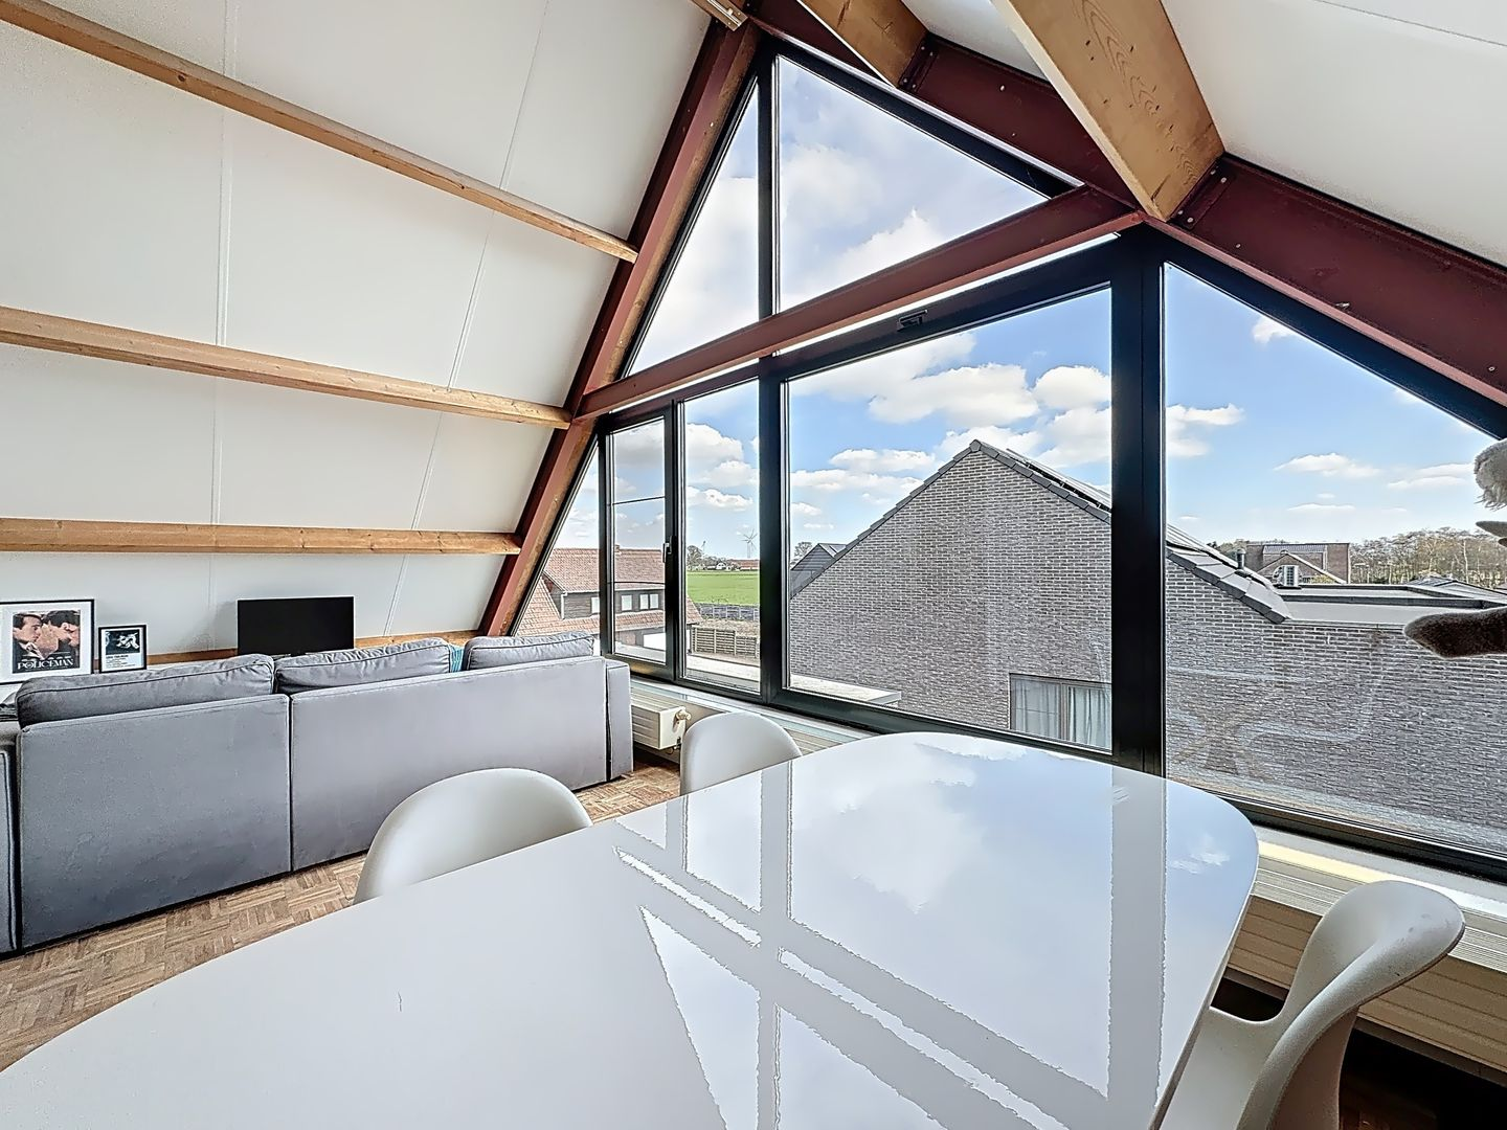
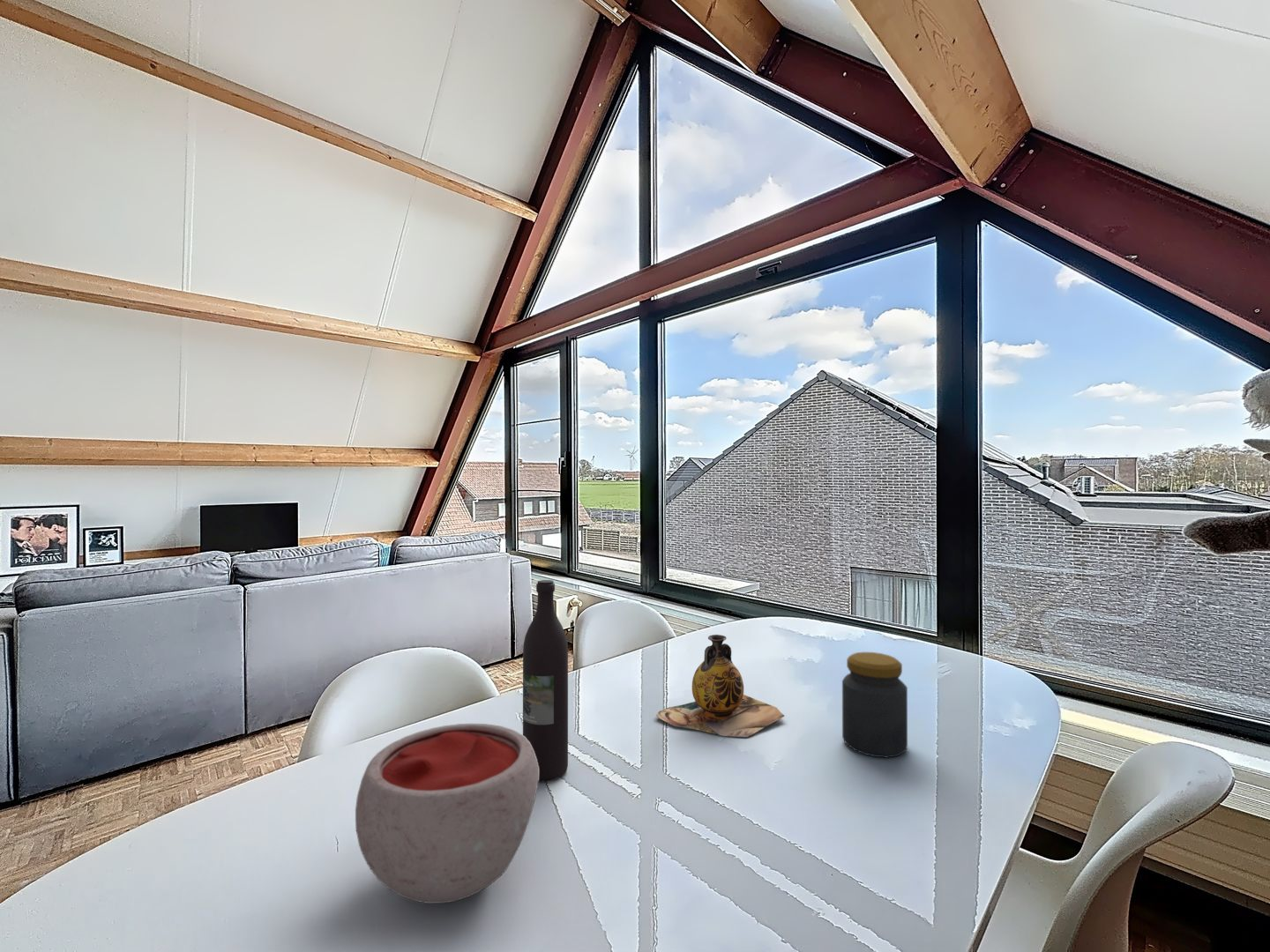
+ bowl (452, 812)
+ jar (874, 701)
+ wine bottle (545, 676)
+ vase (721, 677)
